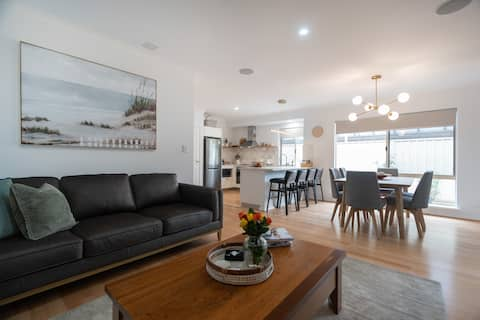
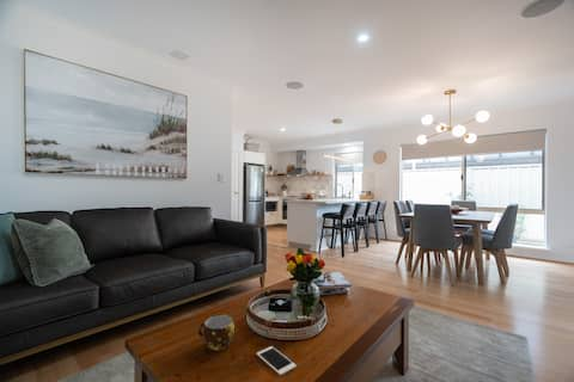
+ cup (216, 333)
+ cell phone (275, 359)
